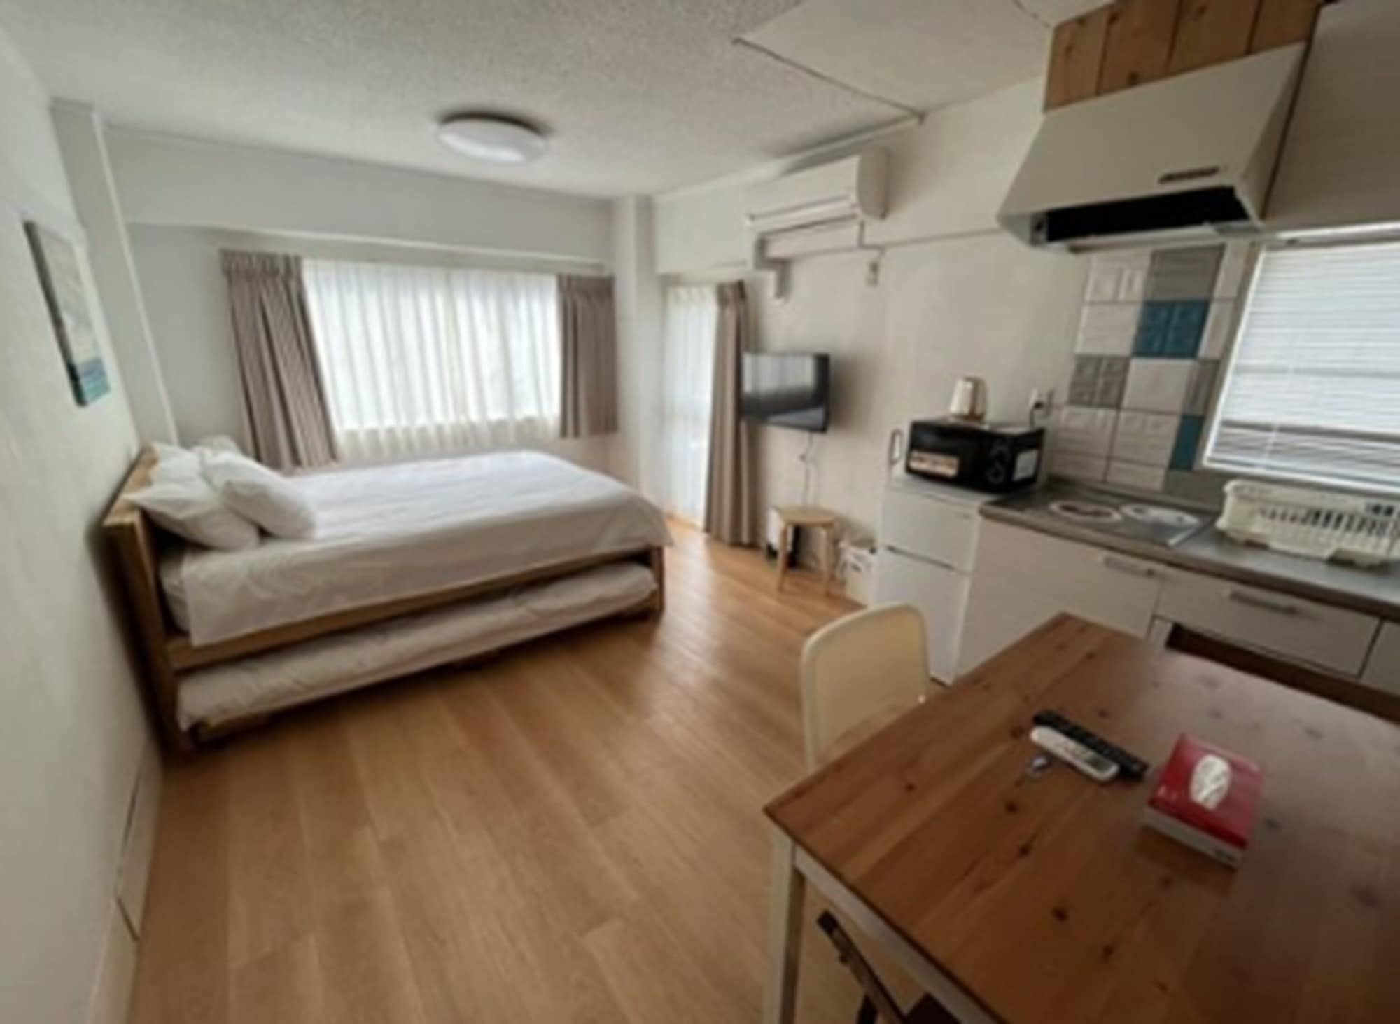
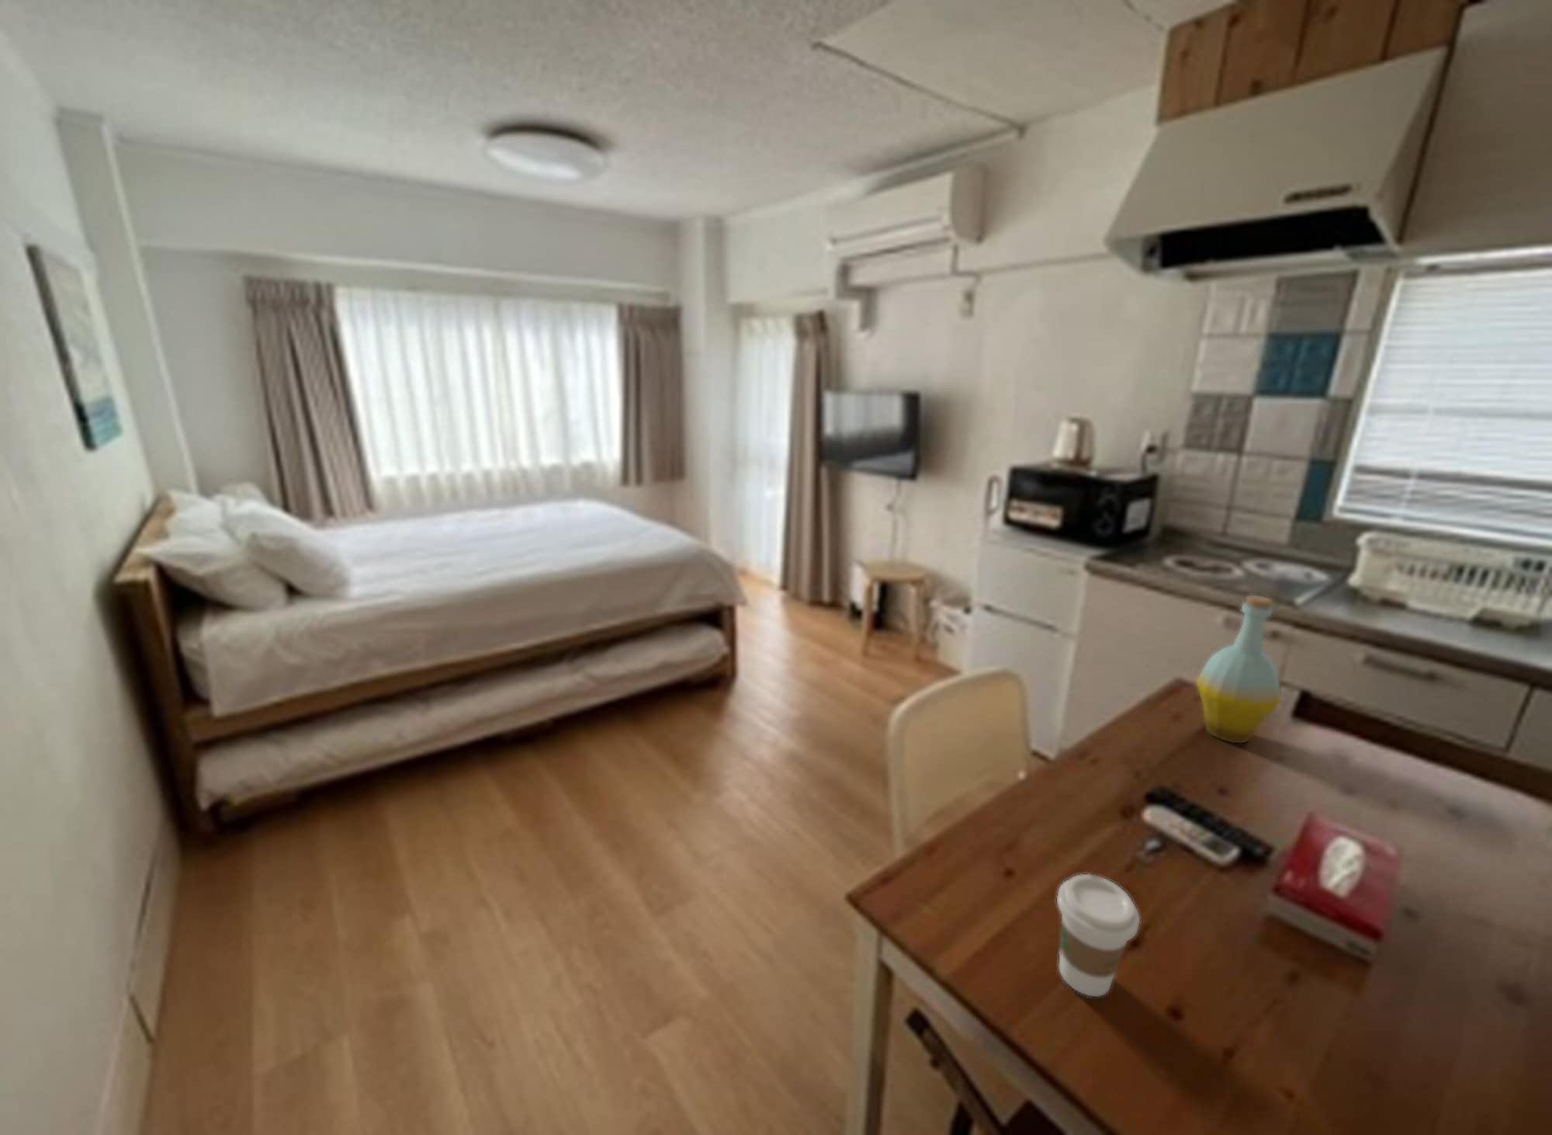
+ bottle (1242, 668)
+ coffee cup (1090, 936)
